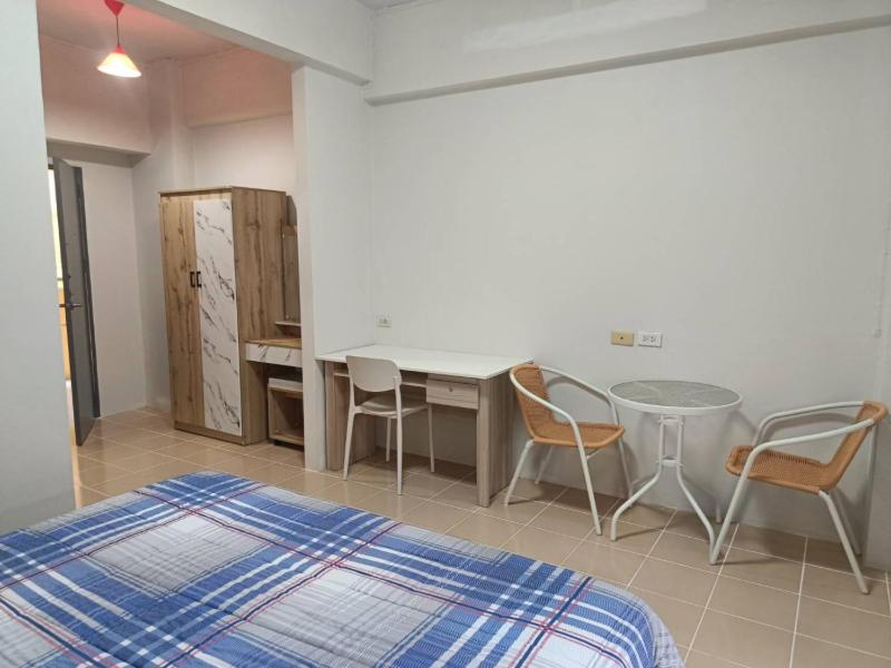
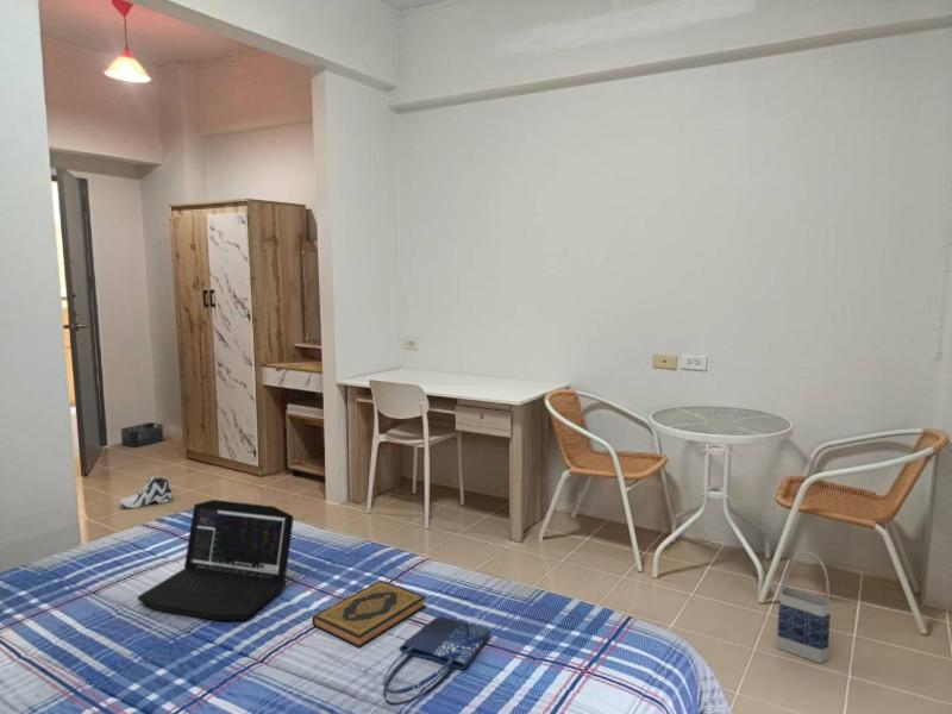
+ shopping bag (431, 654)
+ hardback book (370, 610)
+ laptop (215, 556)
+ bag (804, 602)
+ sneaker (145, 488)
+ storage bin (142, 434)
